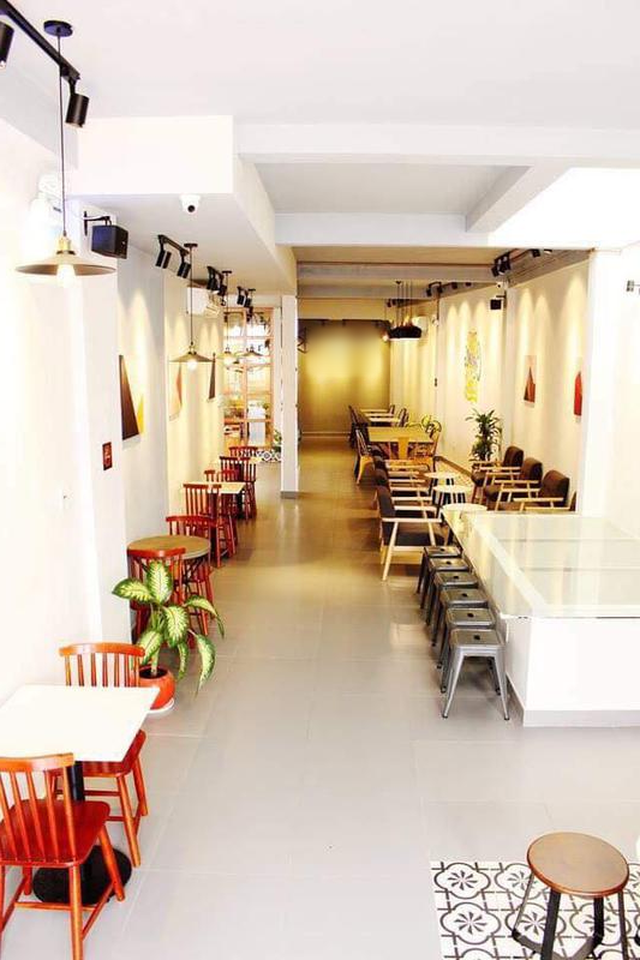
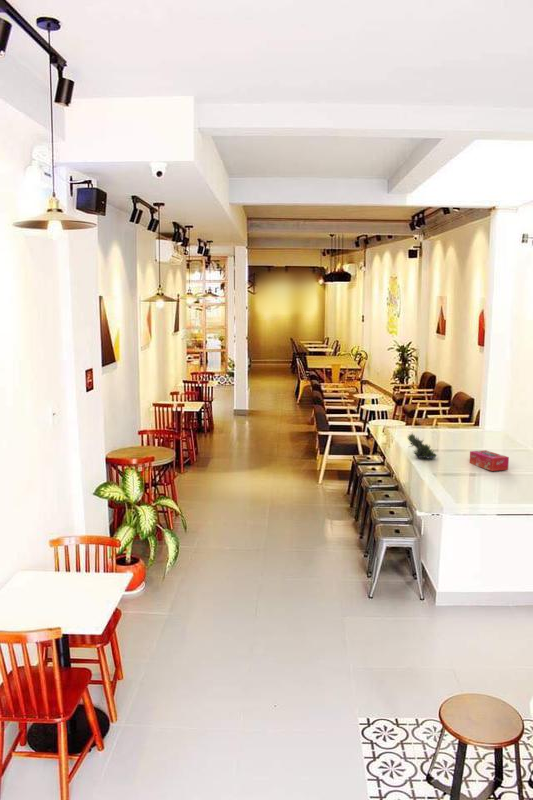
+ succulent plant (421, 445)
+ tissue box (488, 460)
